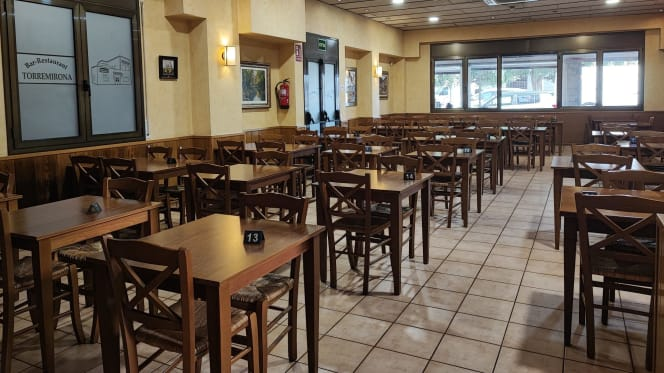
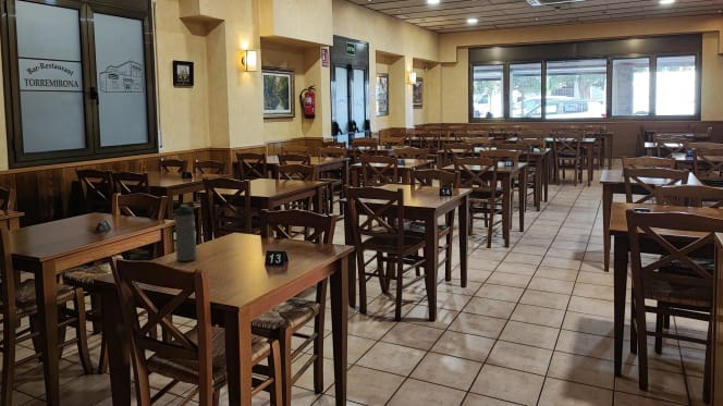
+ water bottle (185, 232)
